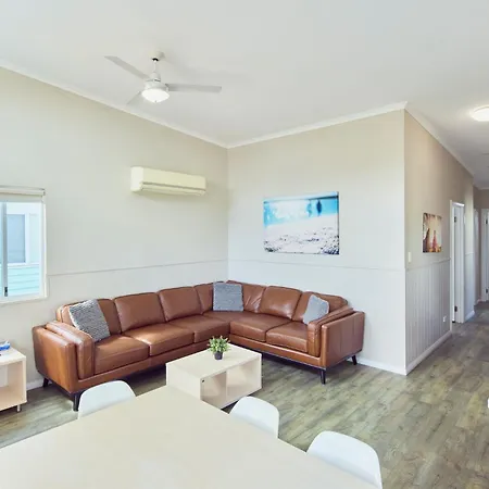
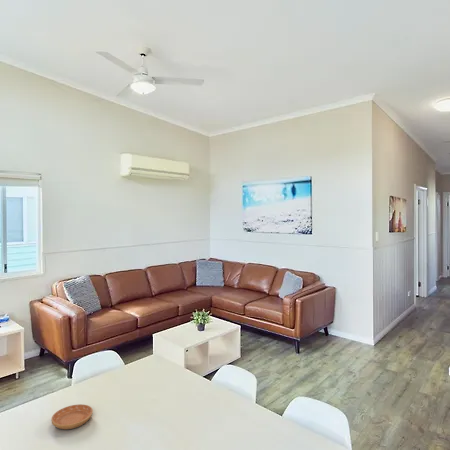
+ saucer (72, 417)
